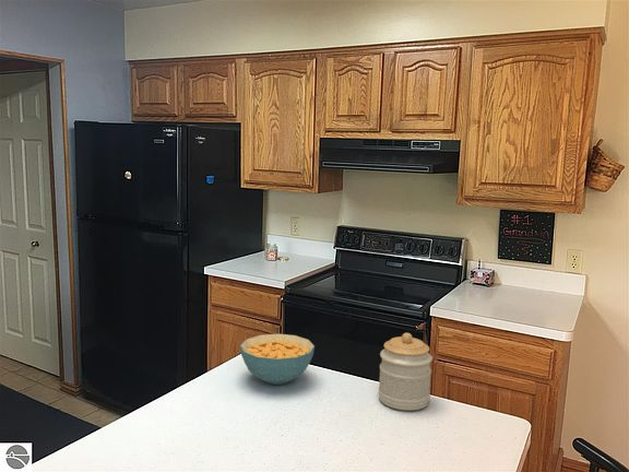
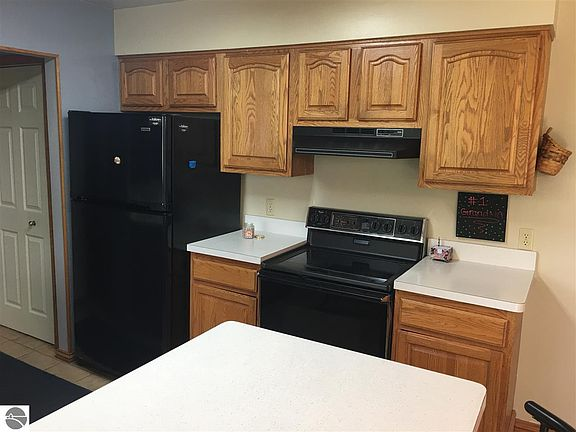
- jar (405, 366)
- cereal bowl (276, 363)
